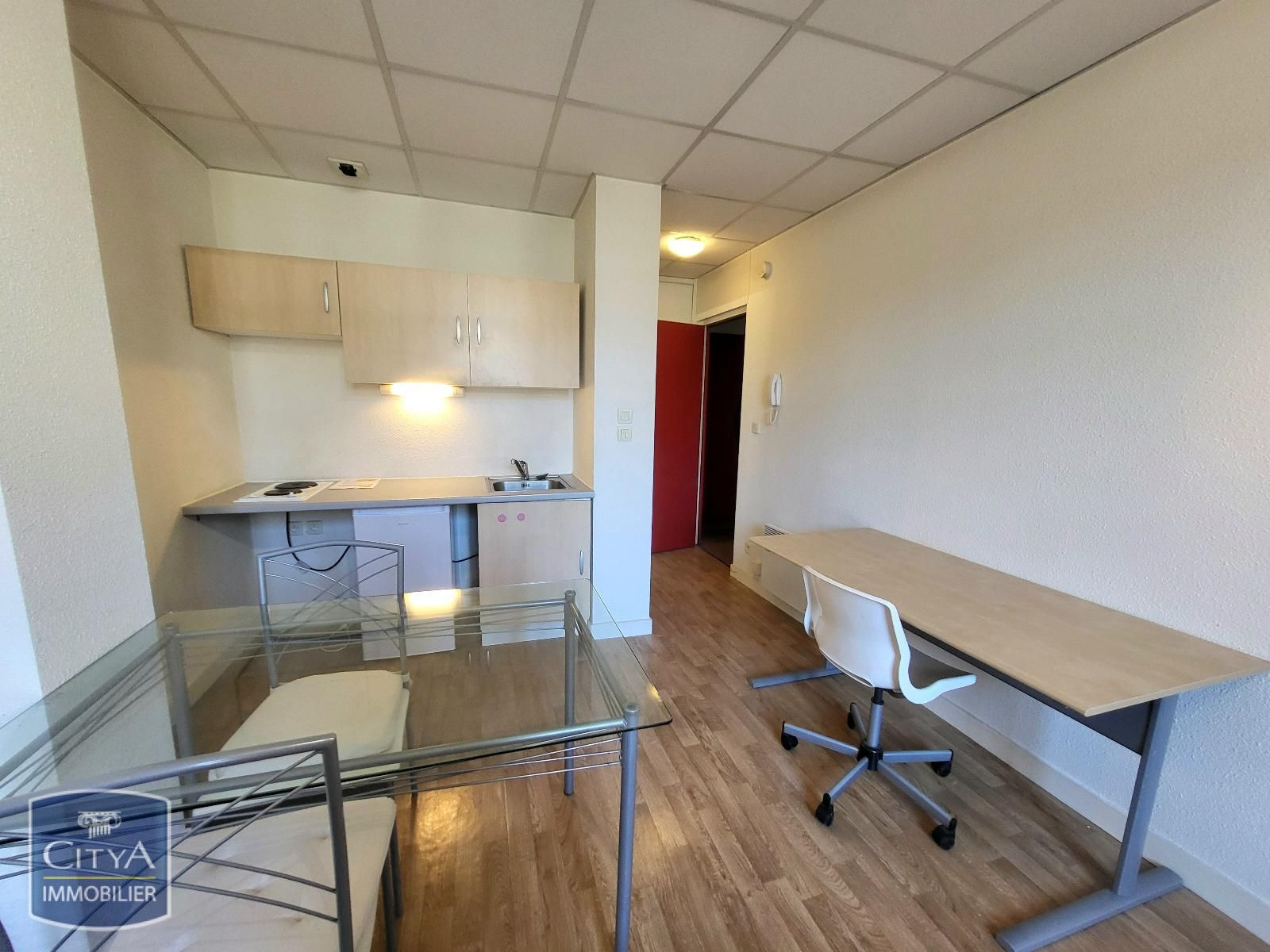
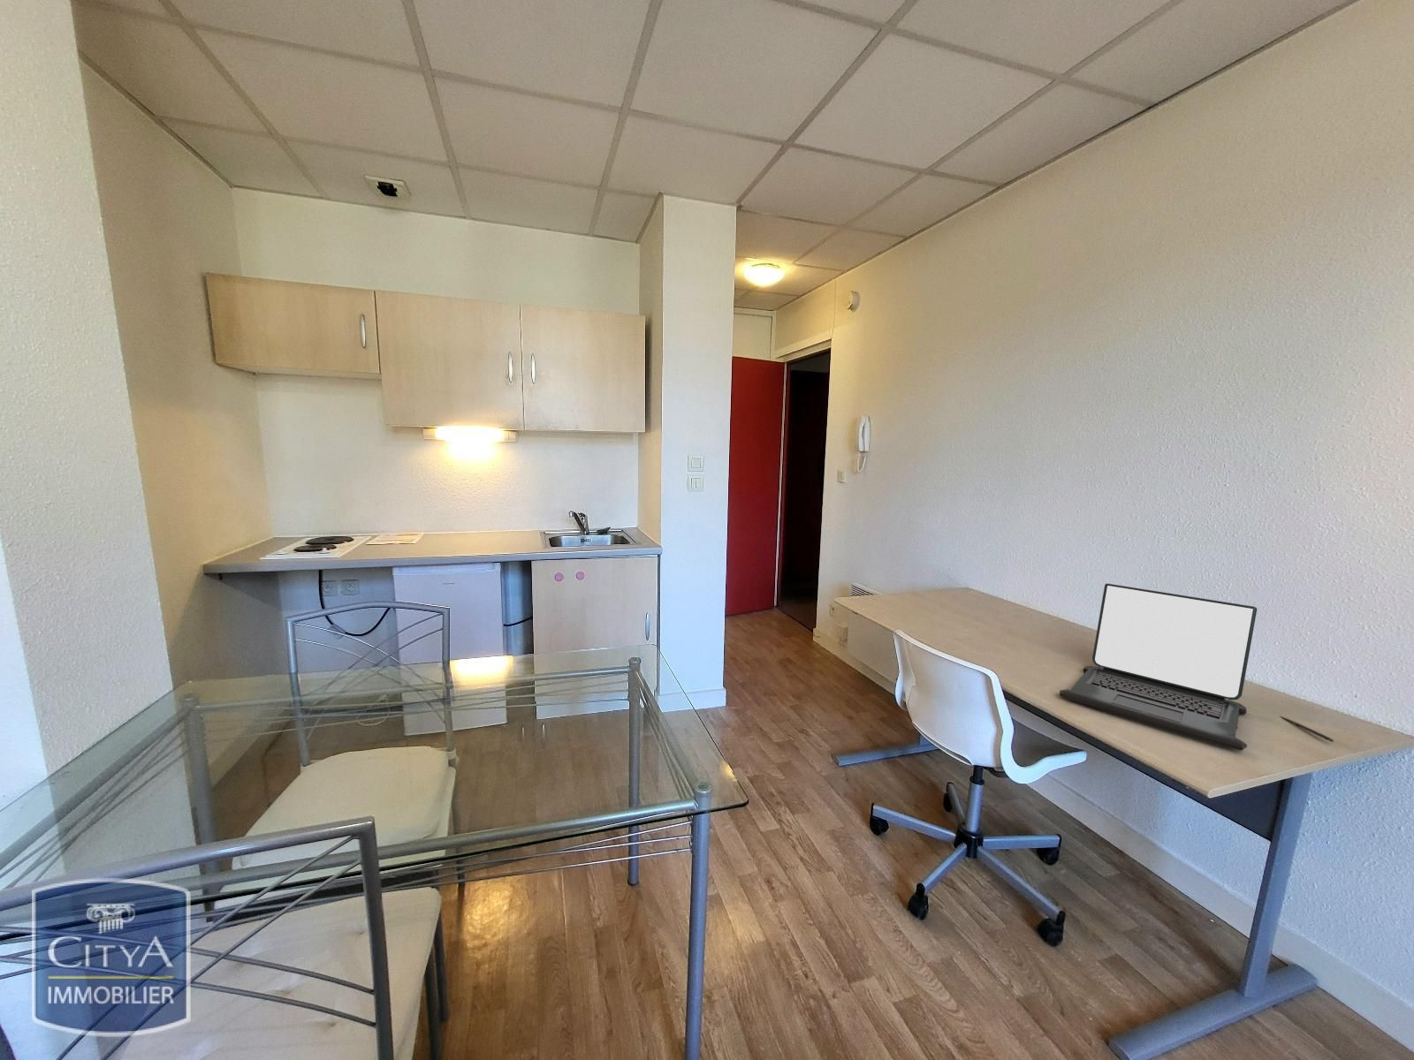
+ laptop (1159, 654)
+ pen (1305, 727)
